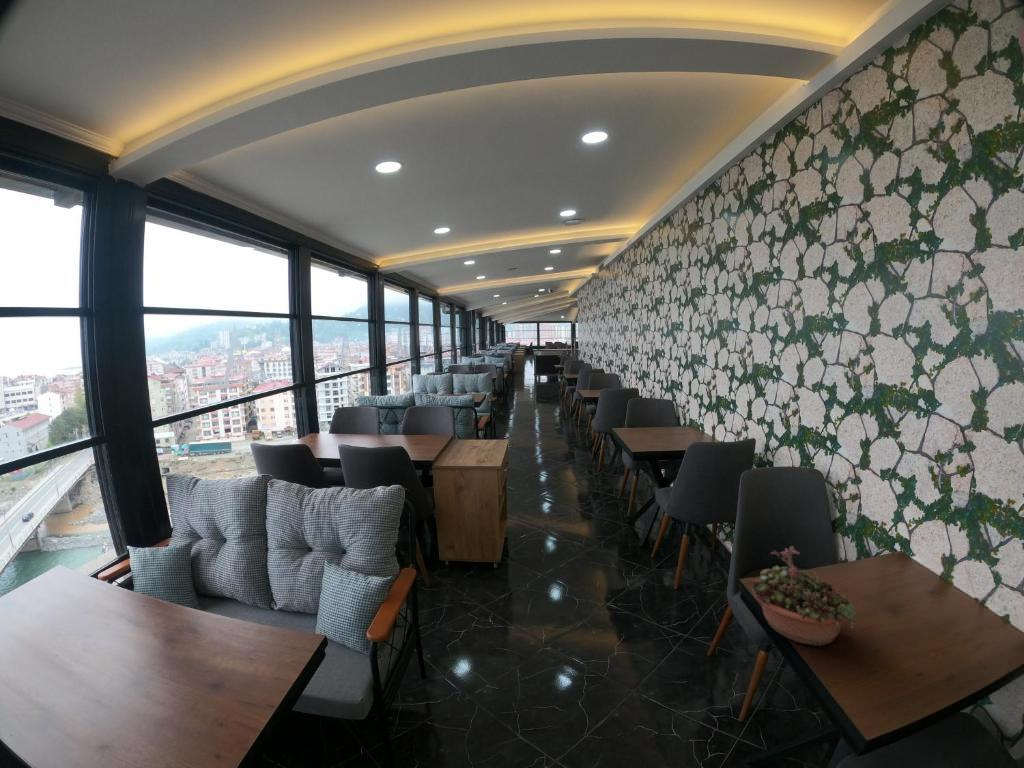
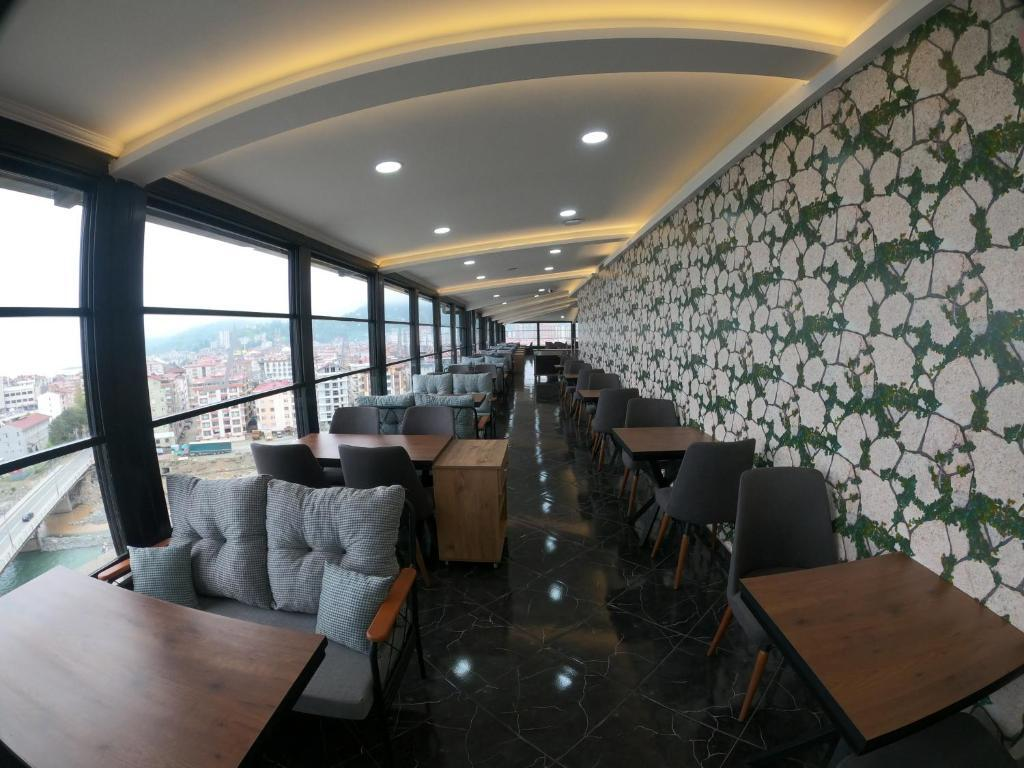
- succulent planter (804, 594)
